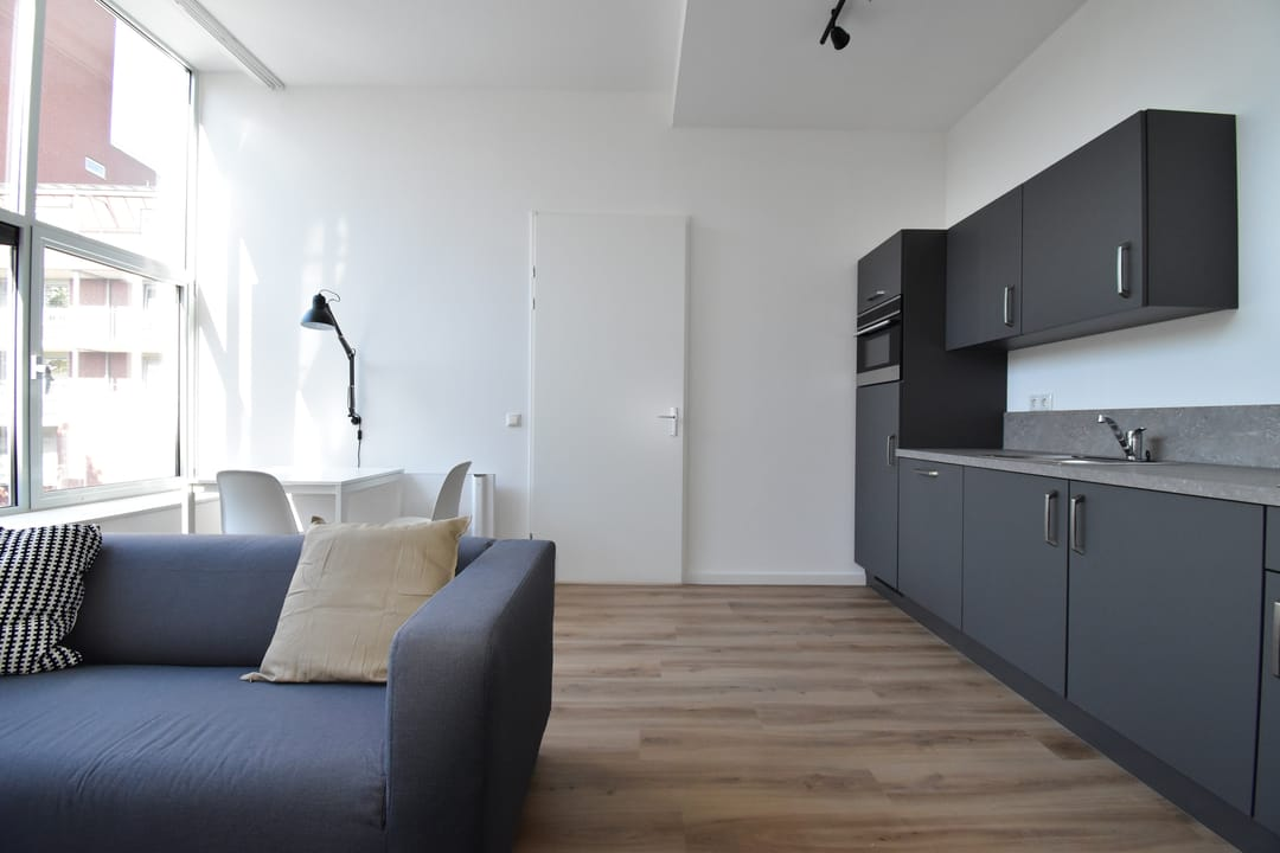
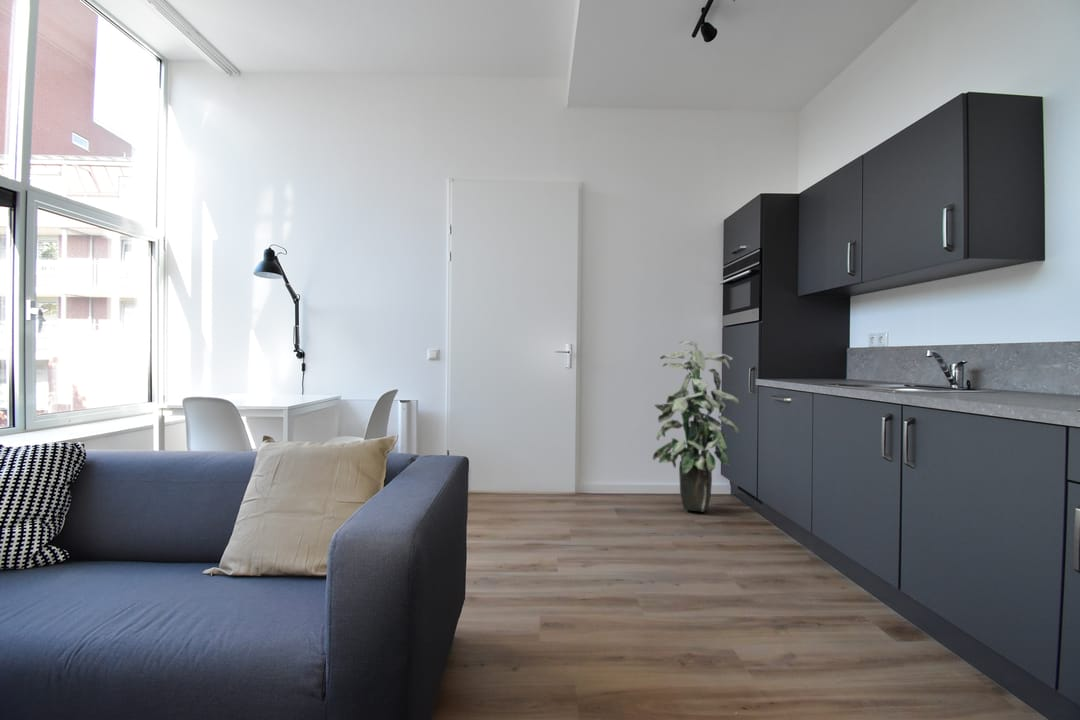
+ indoor plant (692, 424)
